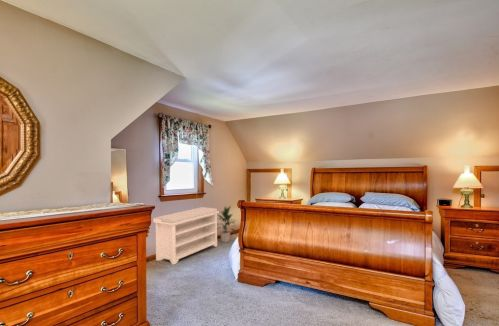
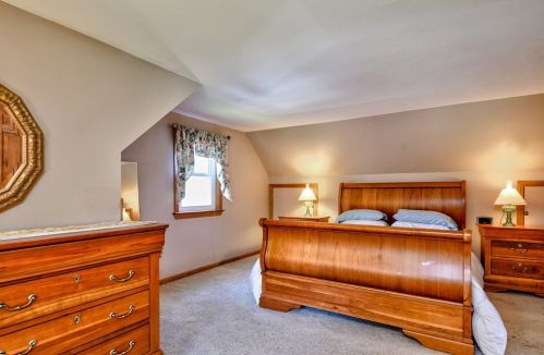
- indoor plant (225, 224)
- bench (189, 232)
